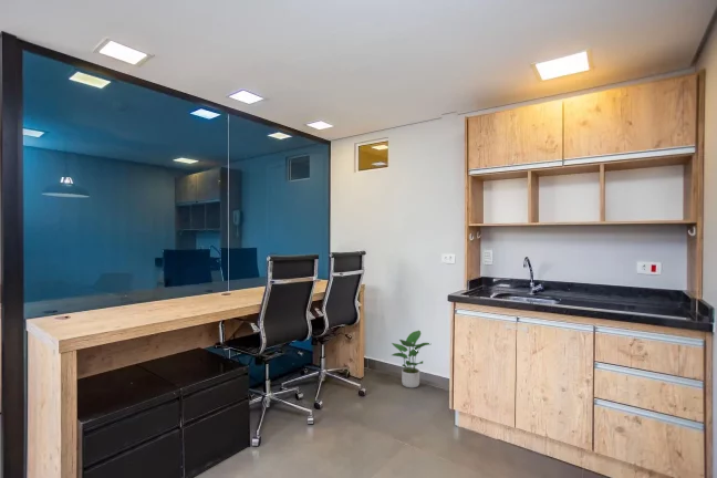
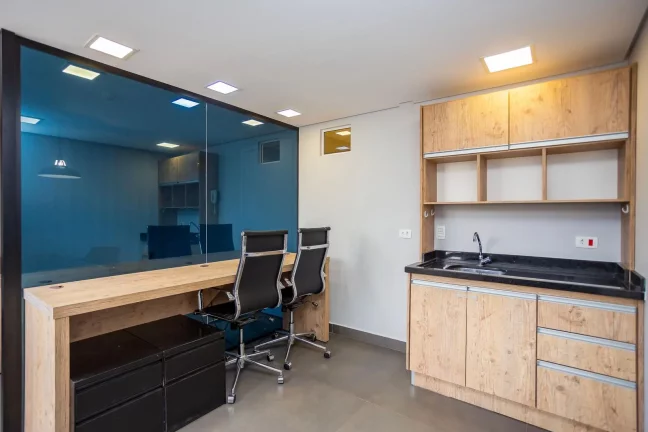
- potted plant (406, 357)
